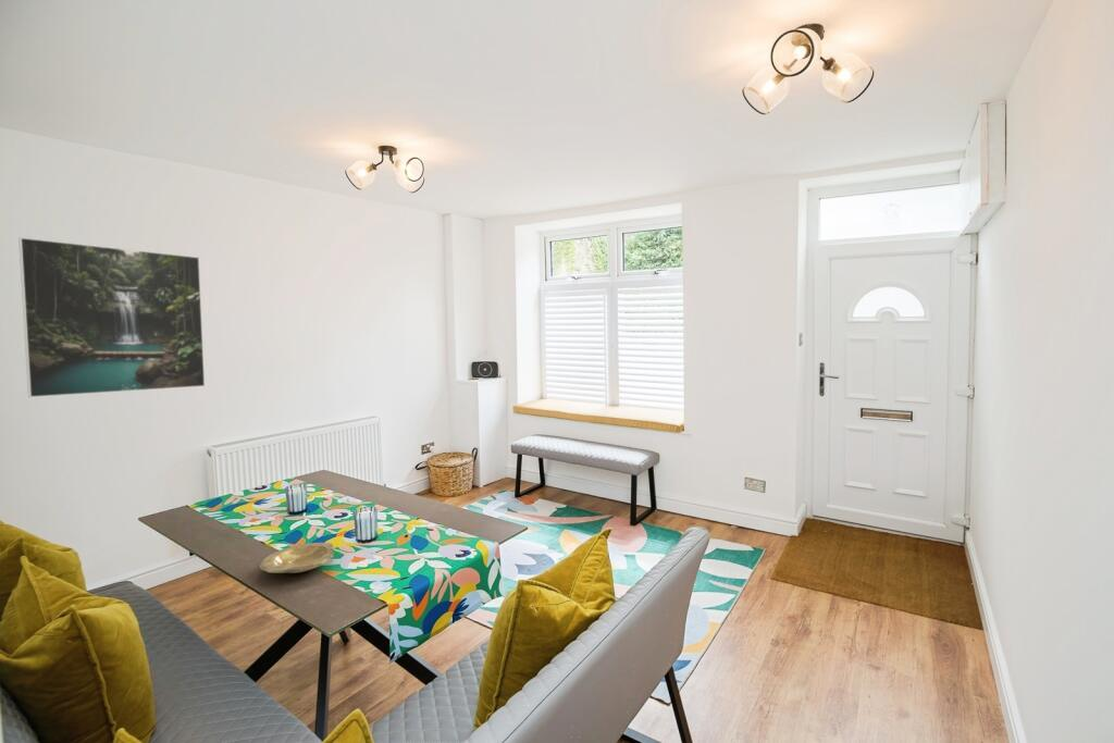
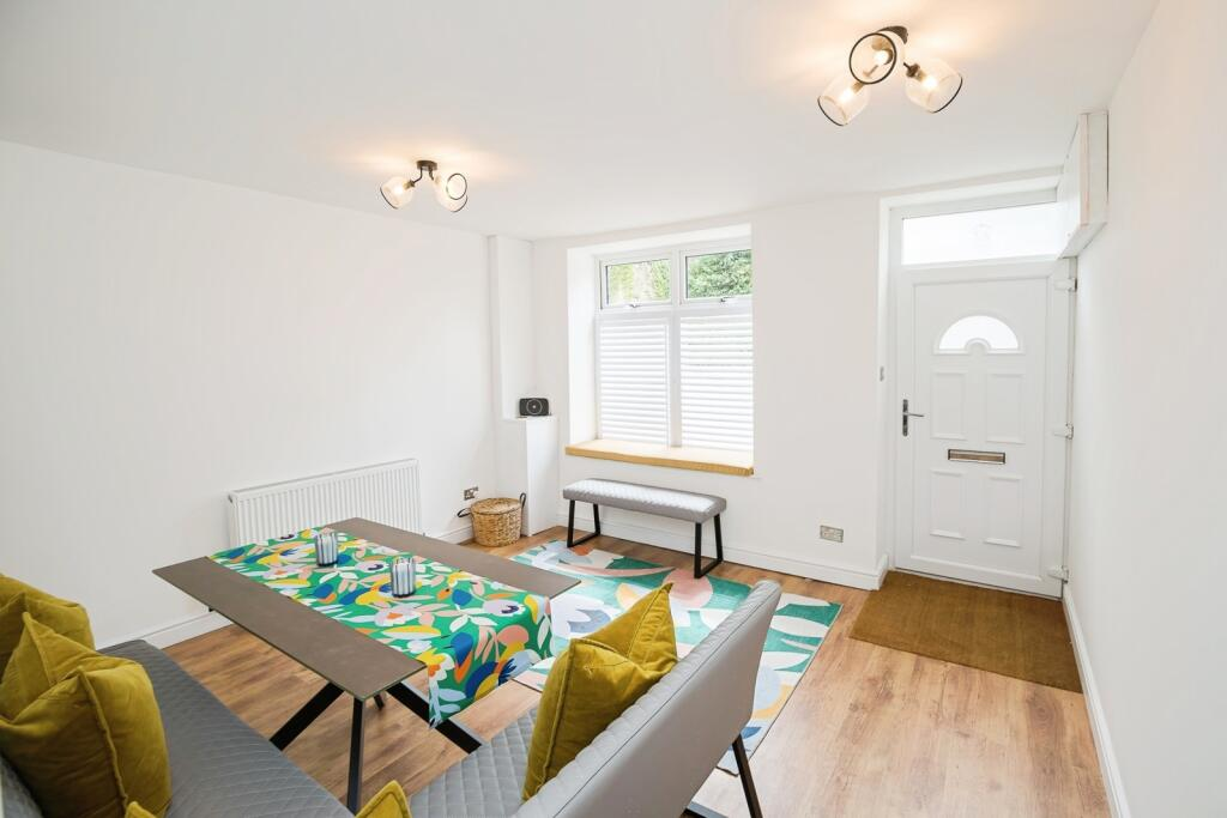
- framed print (122, 320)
- plate (299, 560)
